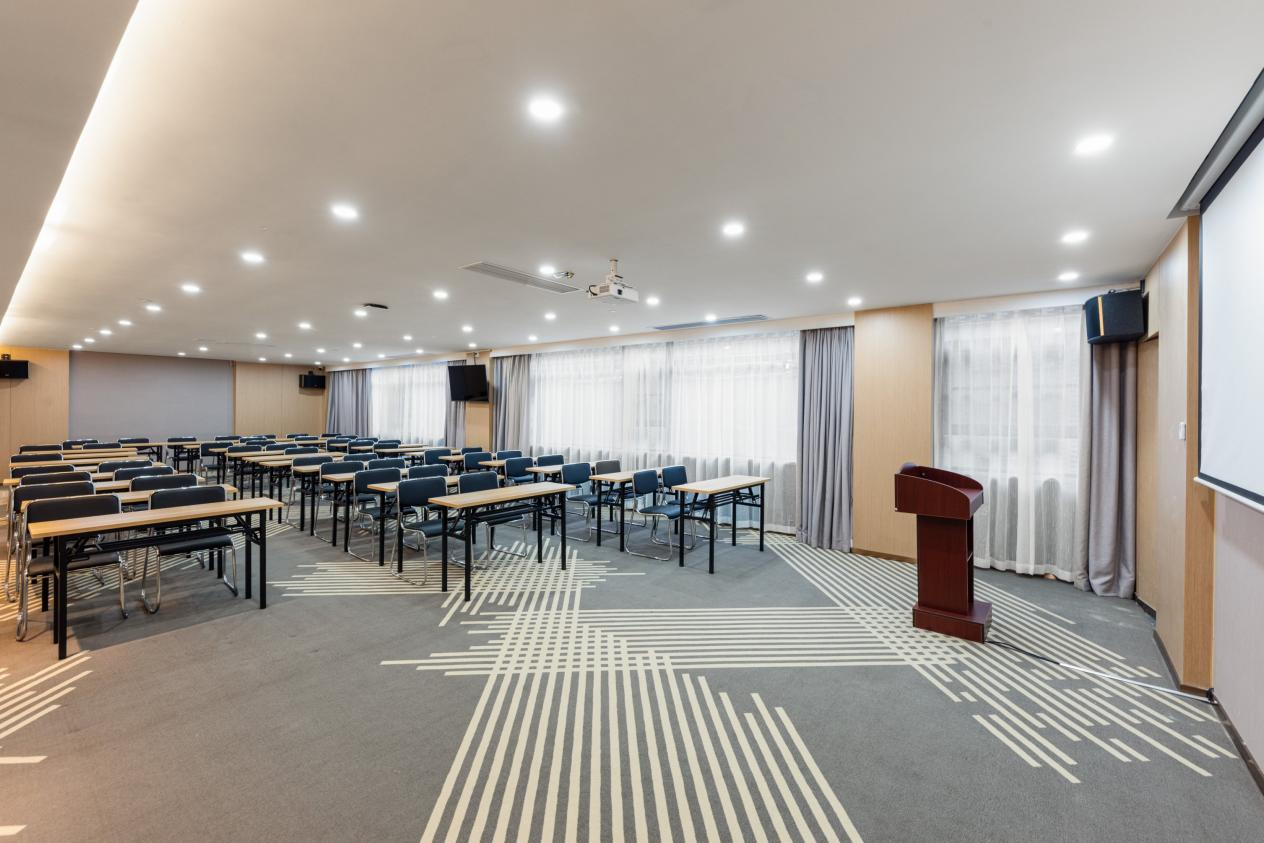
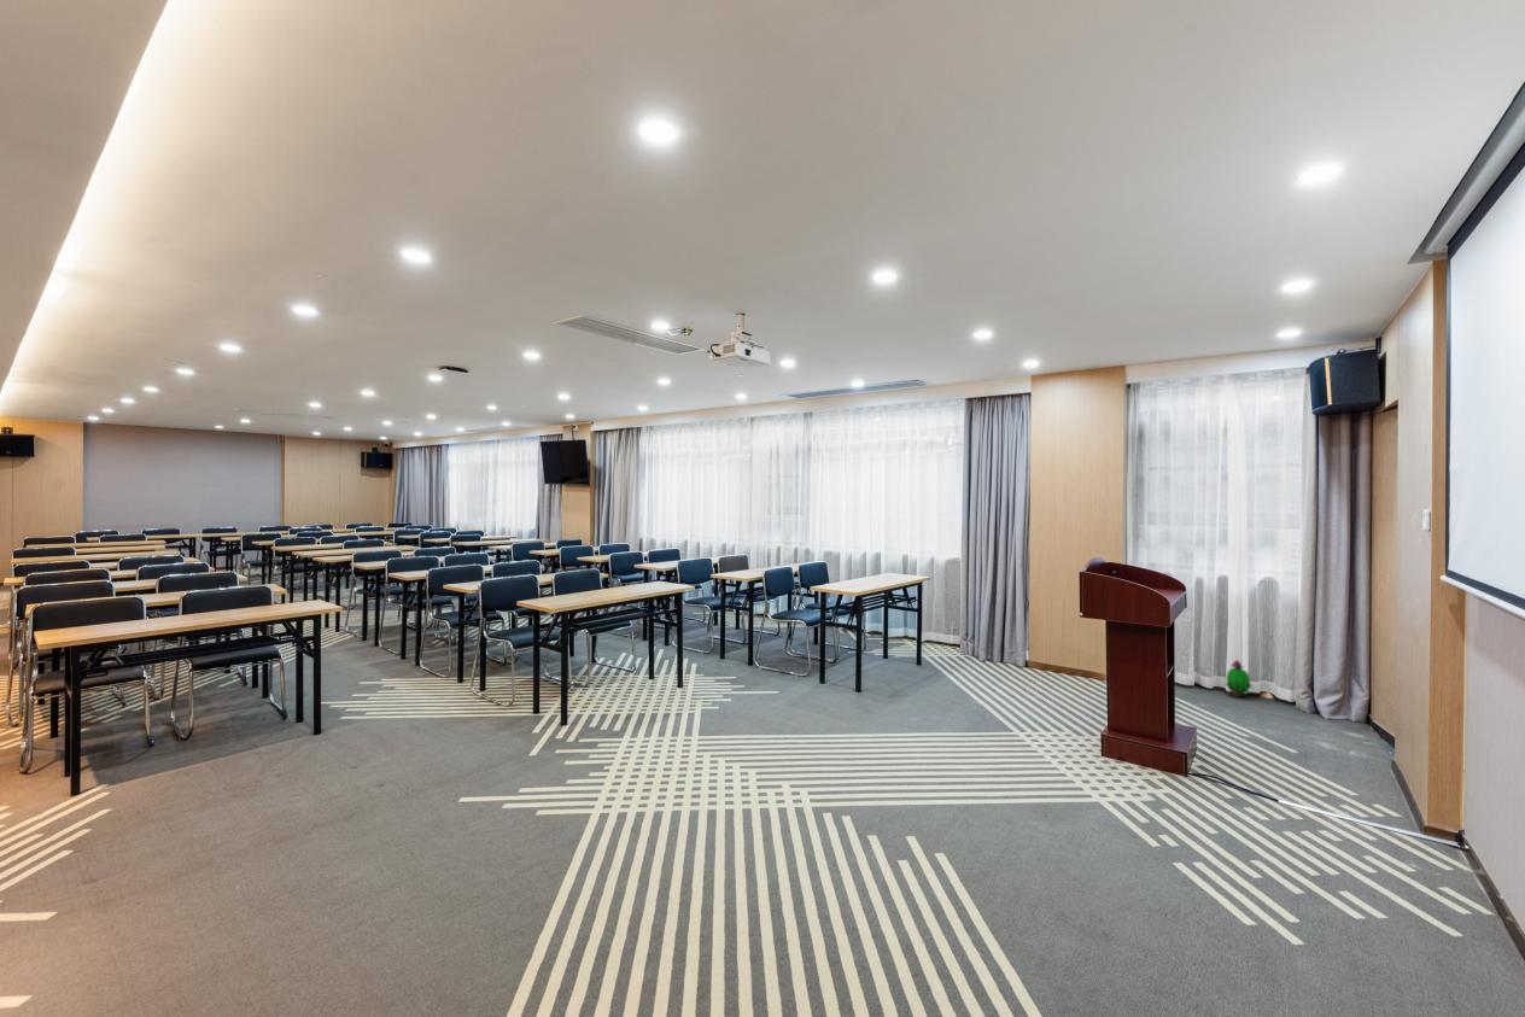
+ decorative plant (1238, 678)
